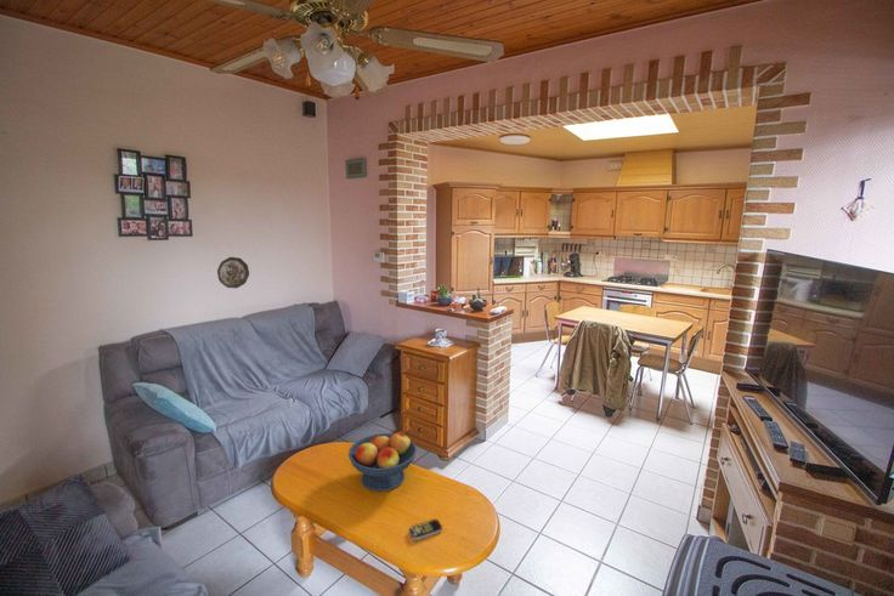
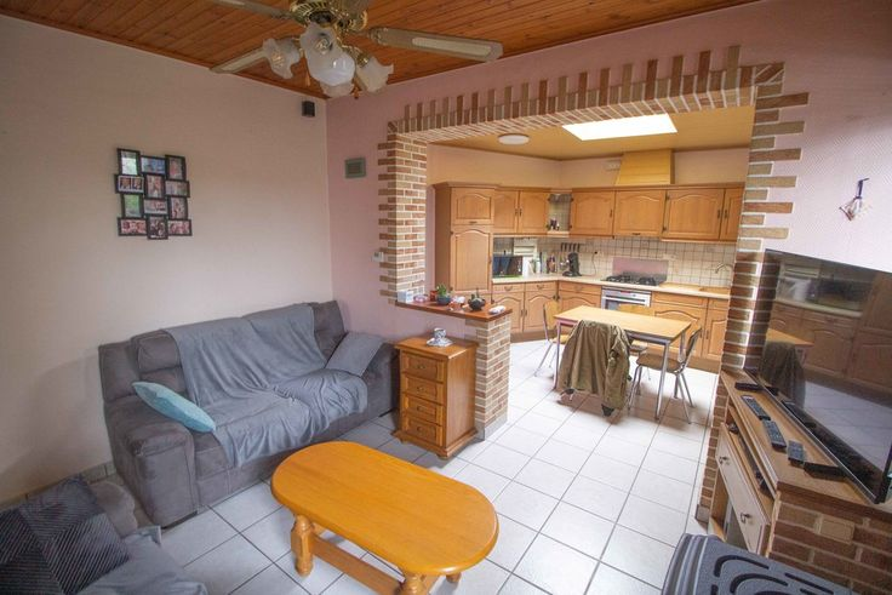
- decorative plate (232, 272)
- remote control (425, 528)
- fruit bowl (383, 459)
